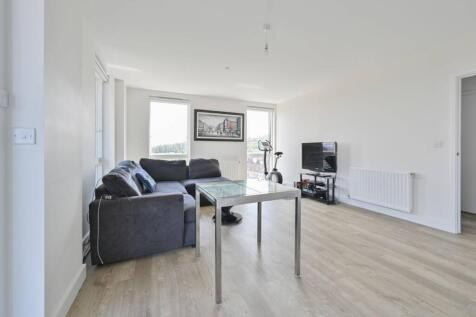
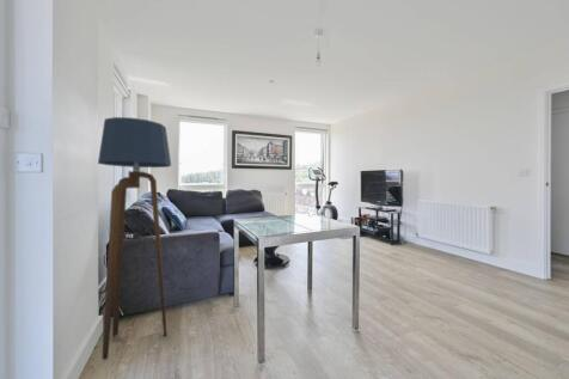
+ floor lamp (123, 232)
